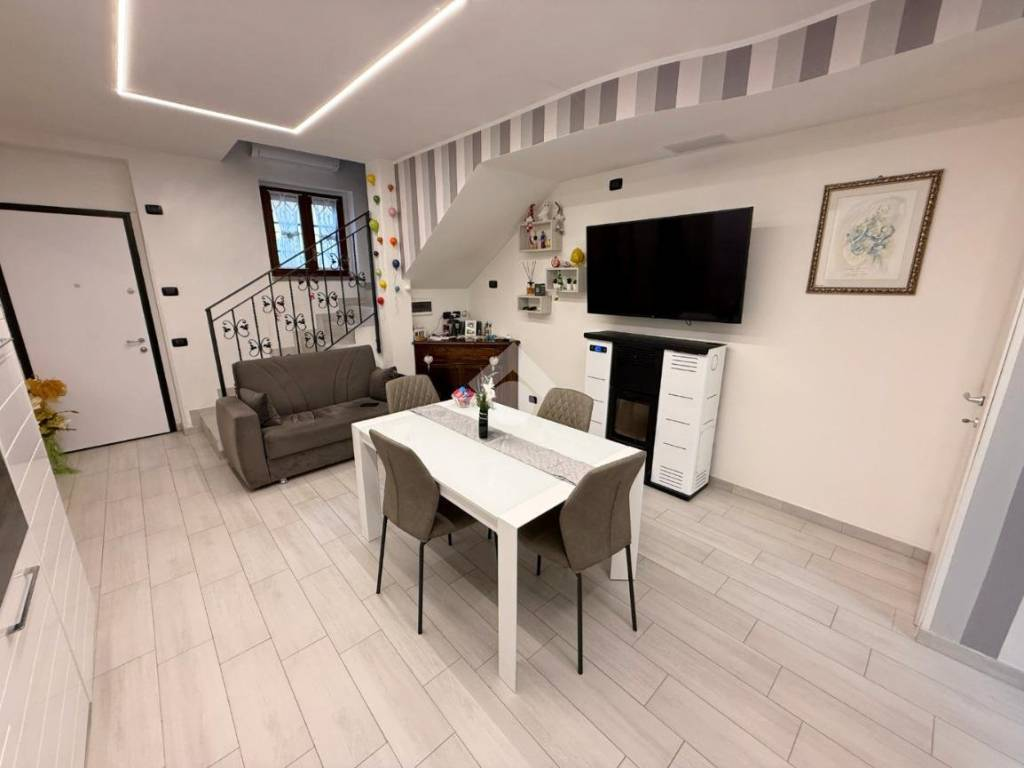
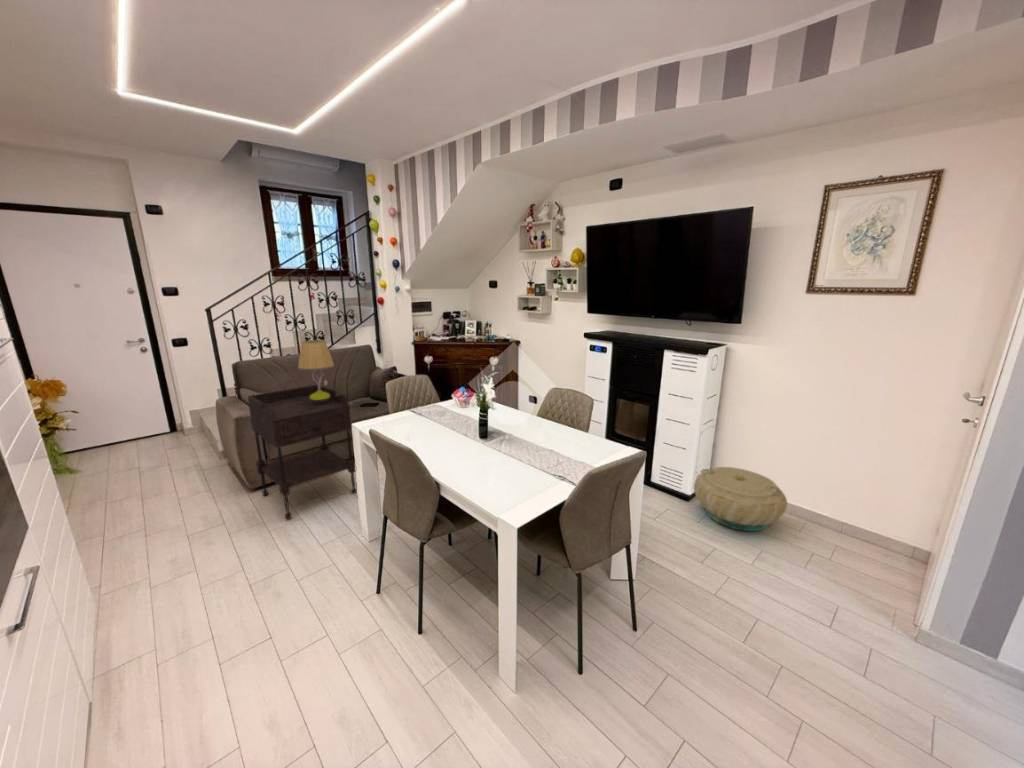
+ side table (302, 441)
+ table lamp (316, 375)
+ basket (738, 496)
